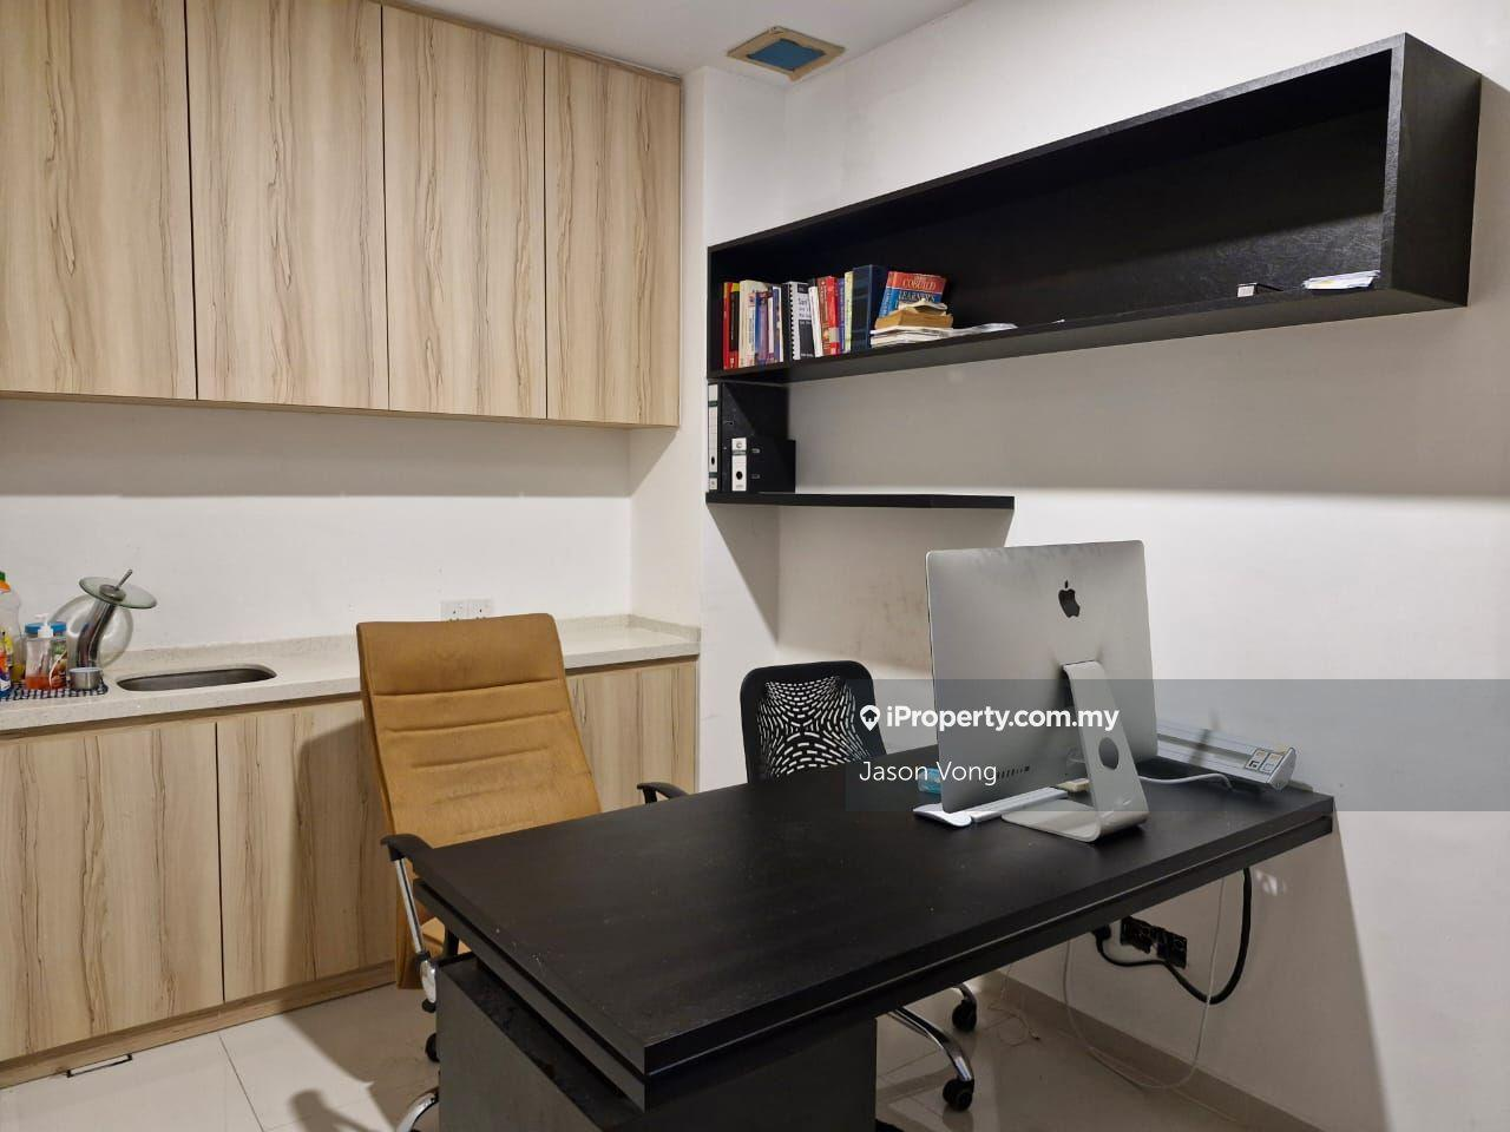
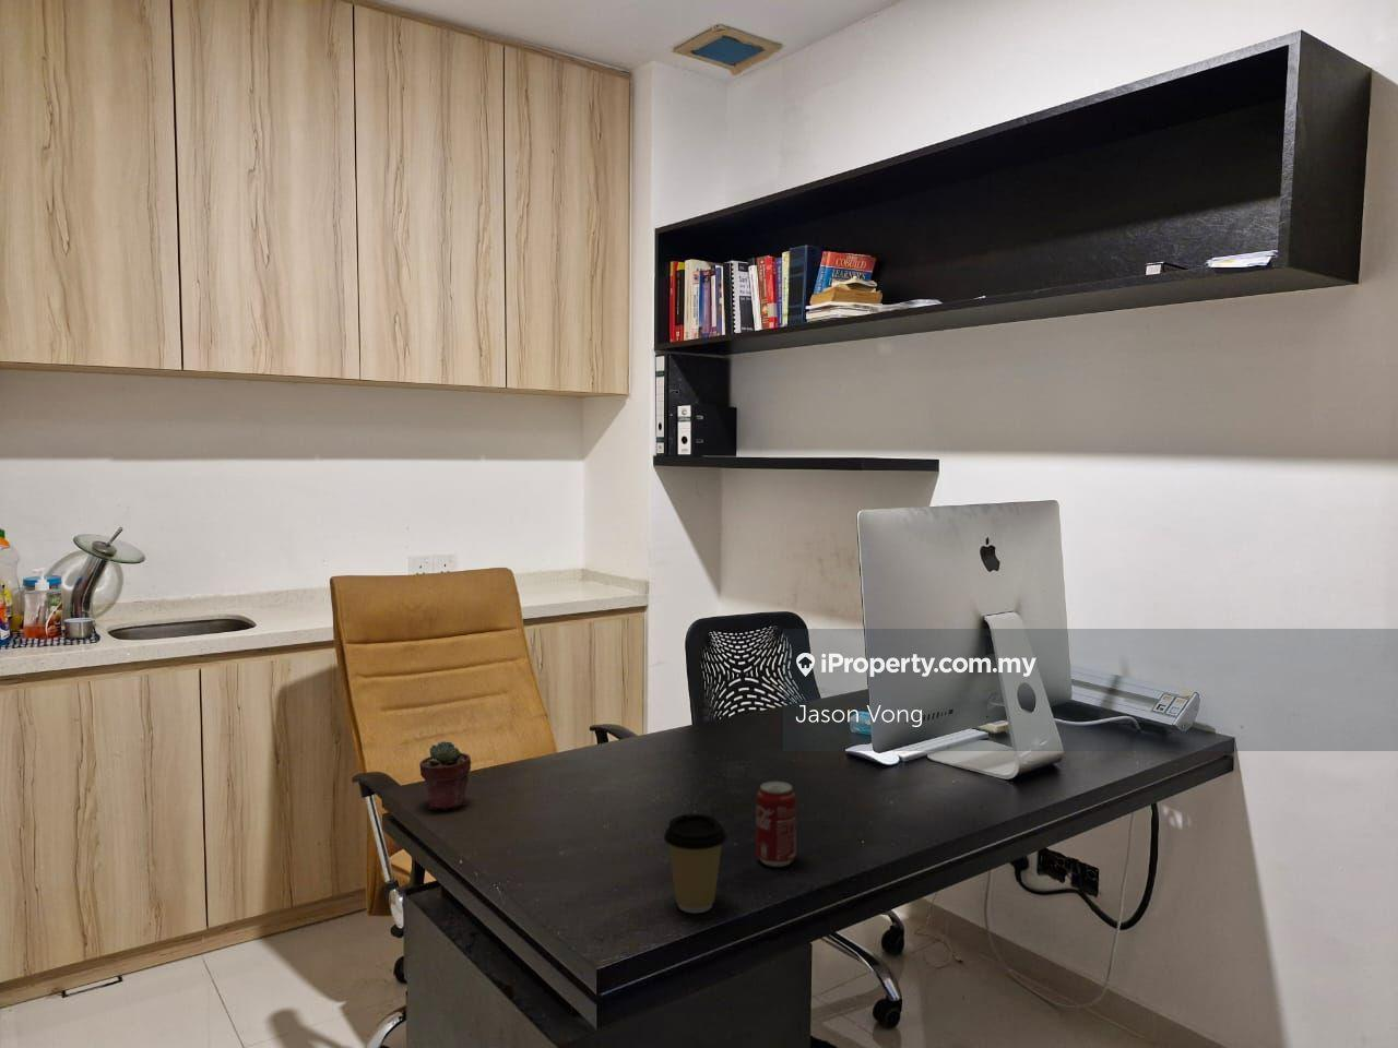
+ potted succulent (446, 772)
+ beverage can (775, 823)
+ coffee cup (695, 863)
